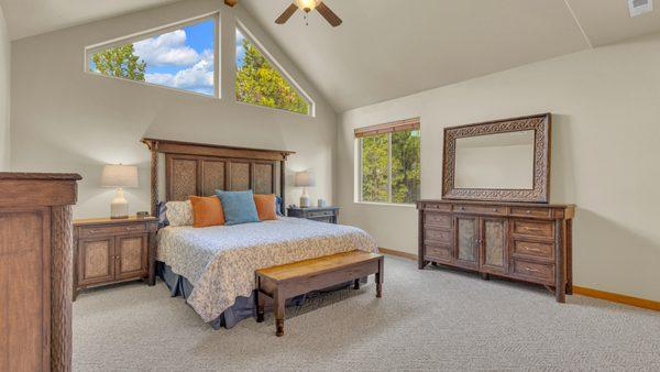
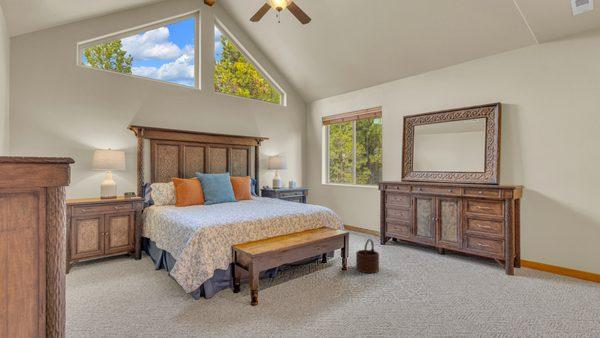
+ wooden bucket (367, 254)
